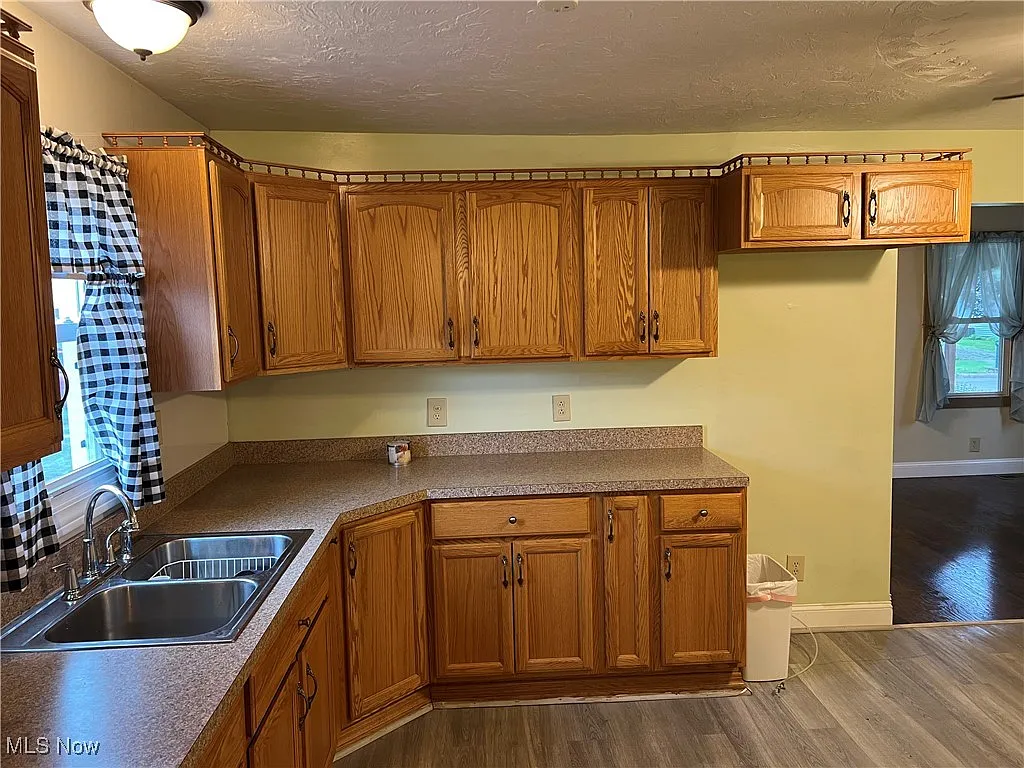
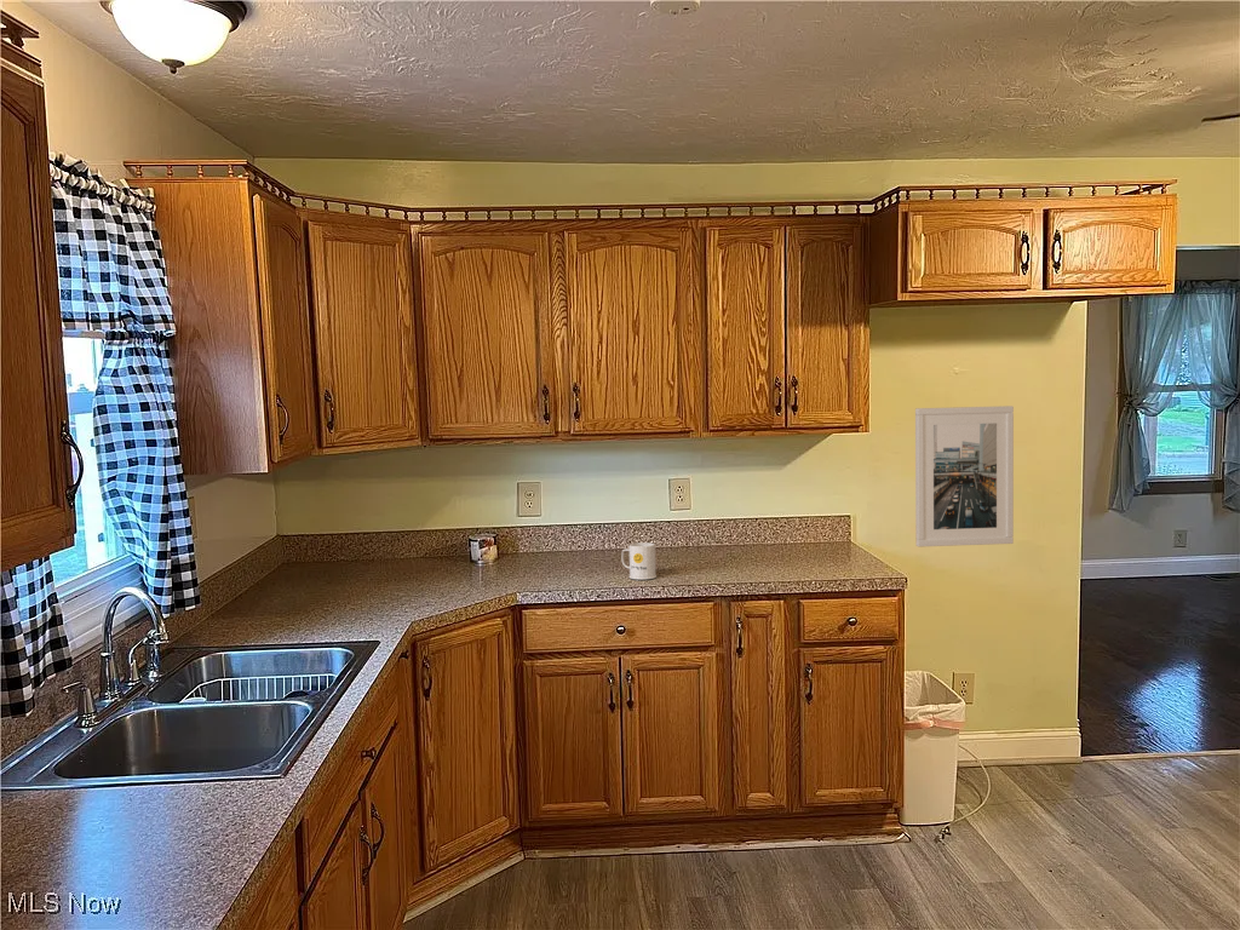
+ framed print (964, 476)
+ mug (638, 559)
